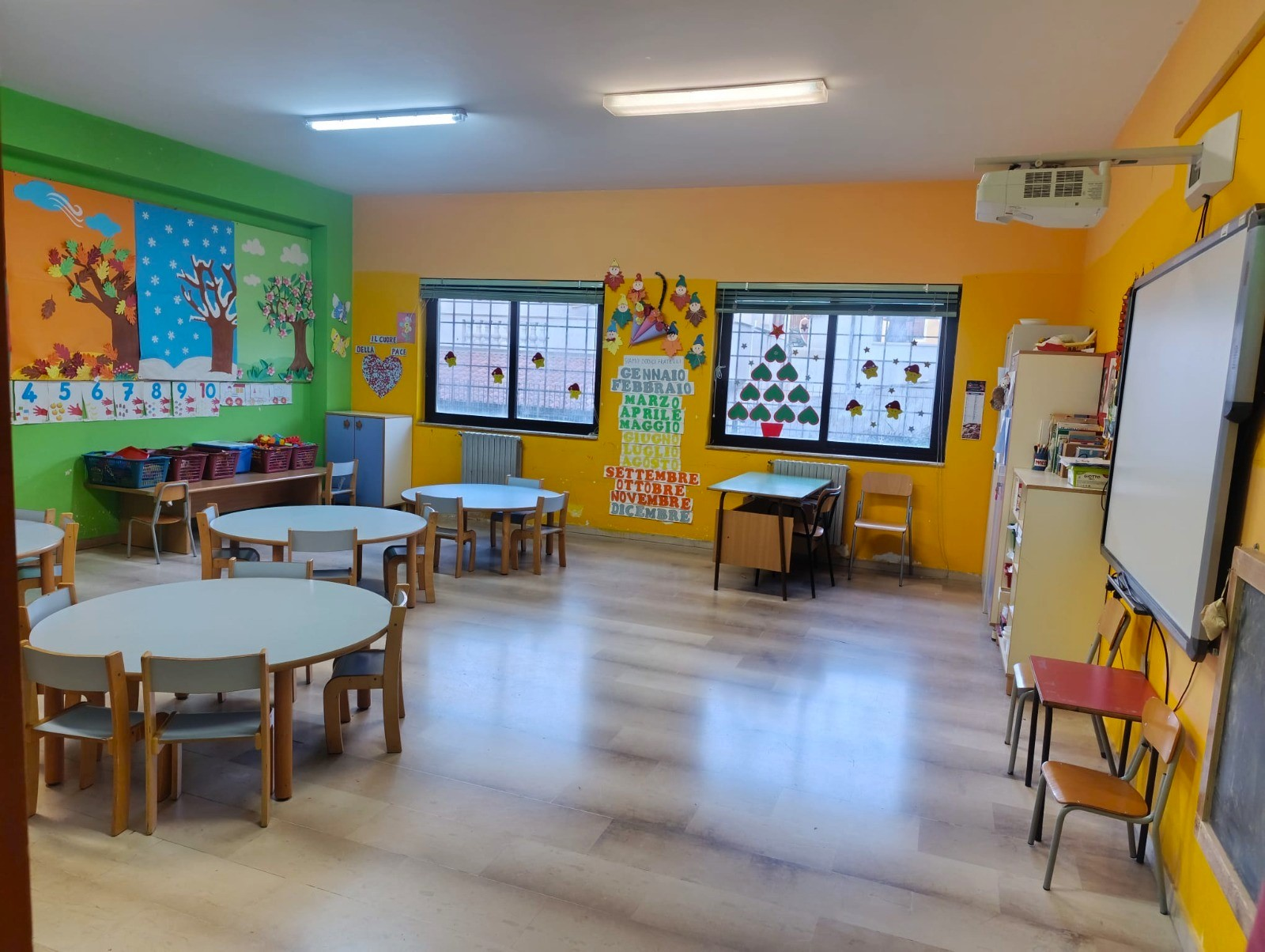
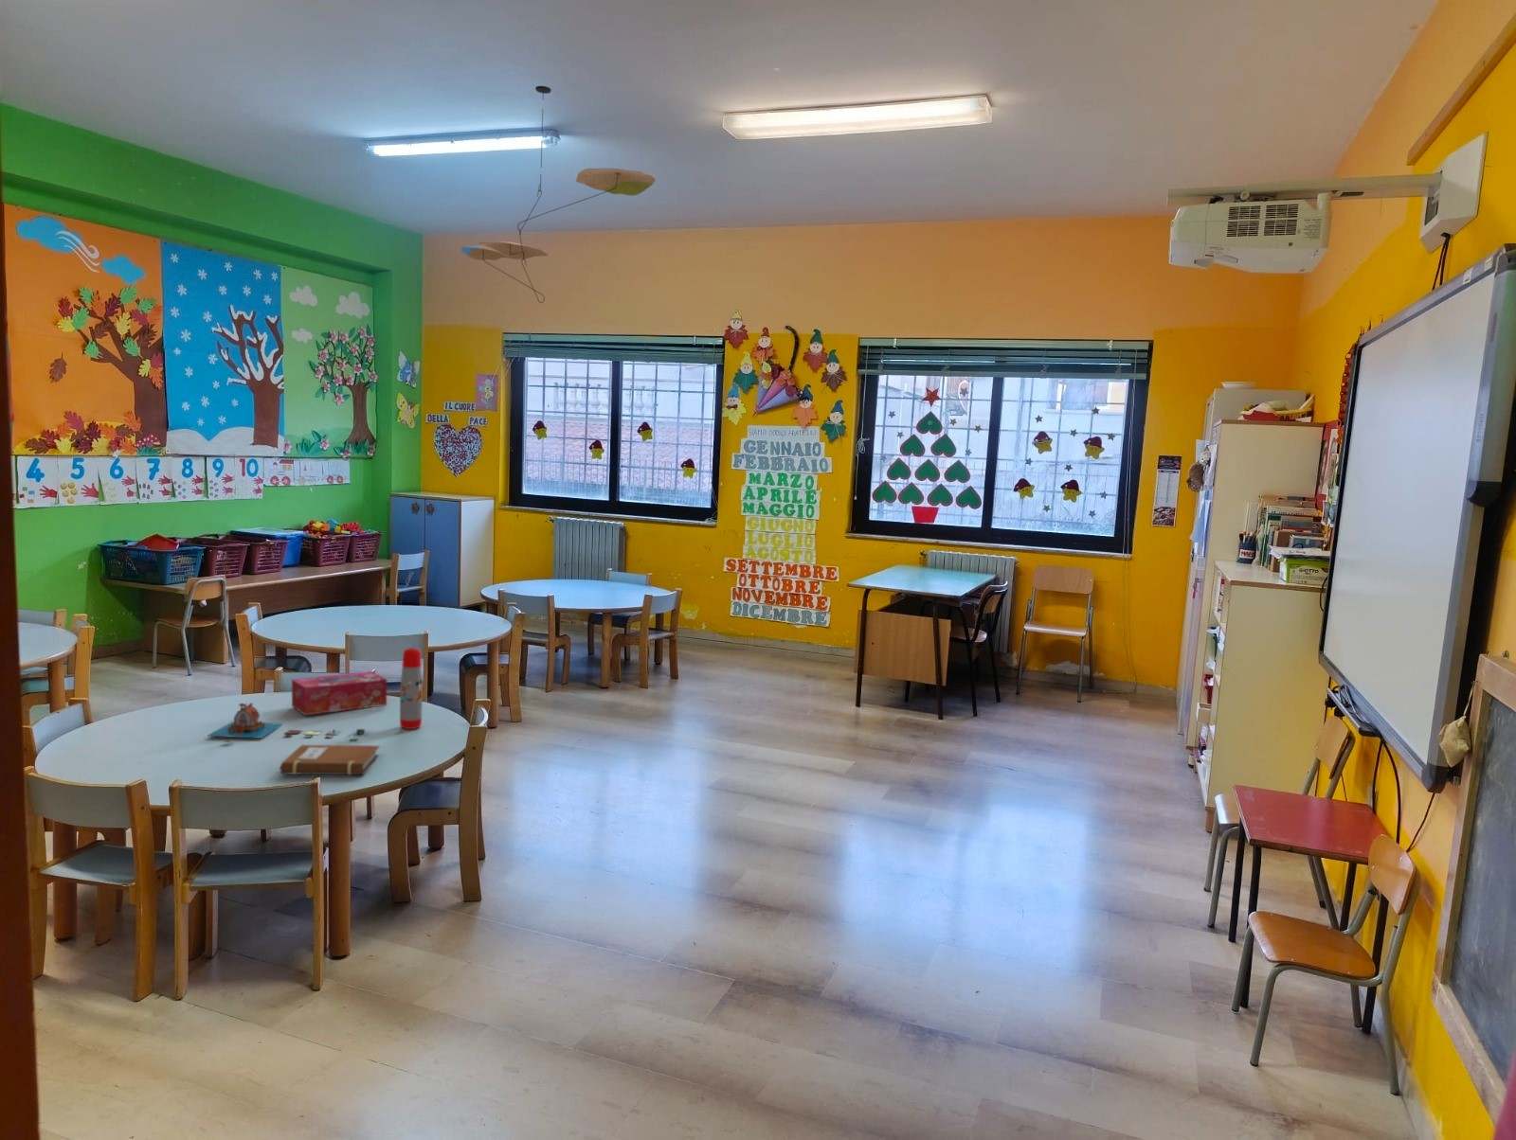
+ notebook (328, 759)
+ board game (283, 723)
+ tissue box (339, 692)
+ ceiling mobile (560, 207)
+ water bottle (411, 687)
